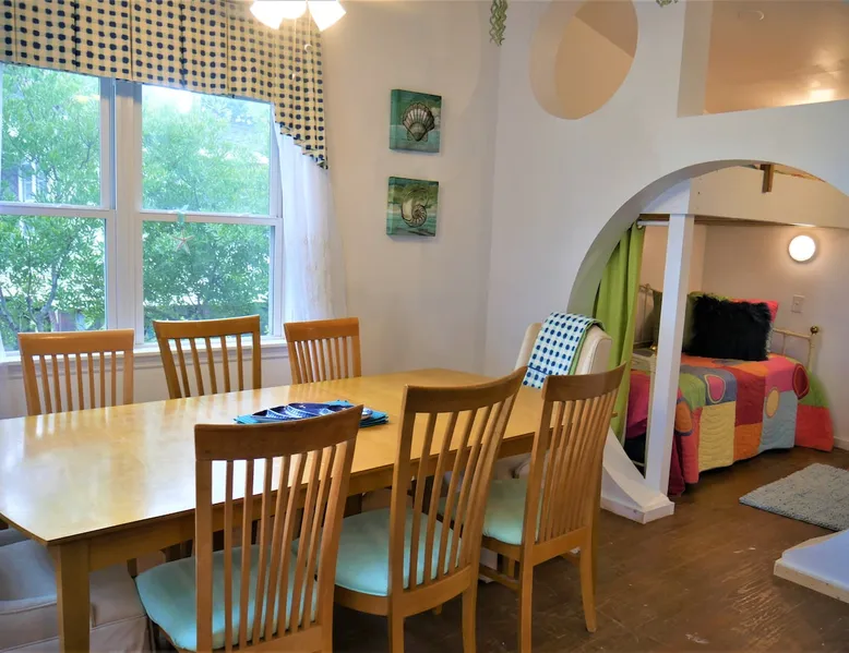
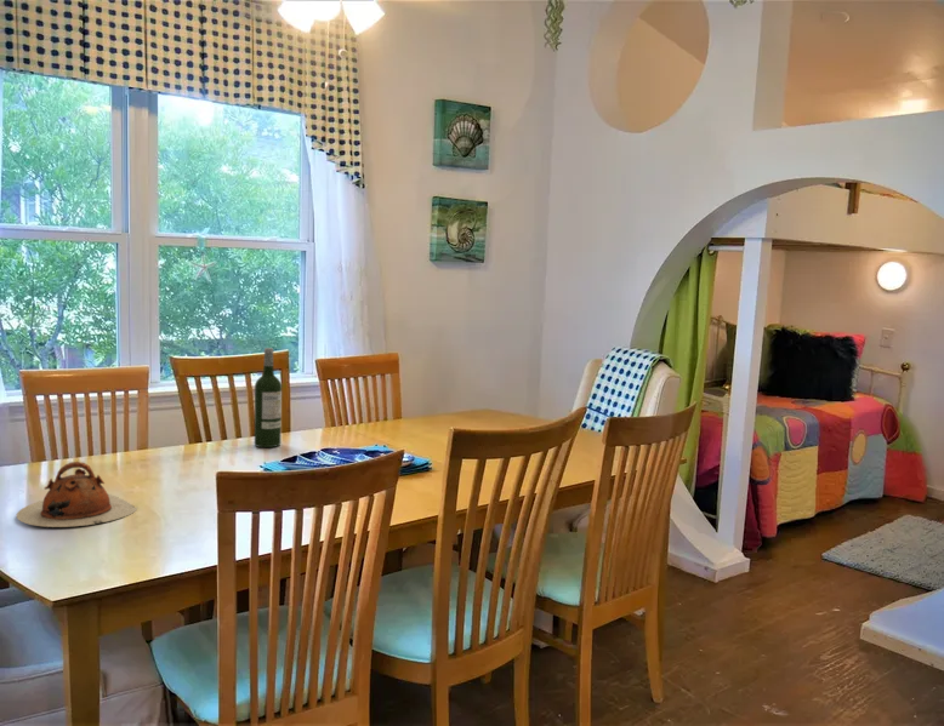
+ wine bottle (268, 396)
+ teapot (80, 485)
